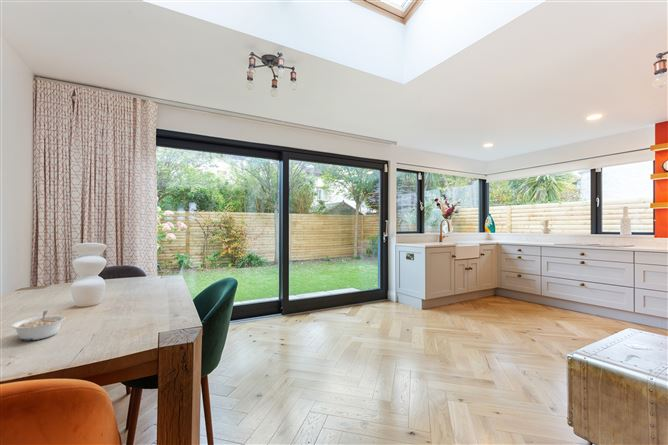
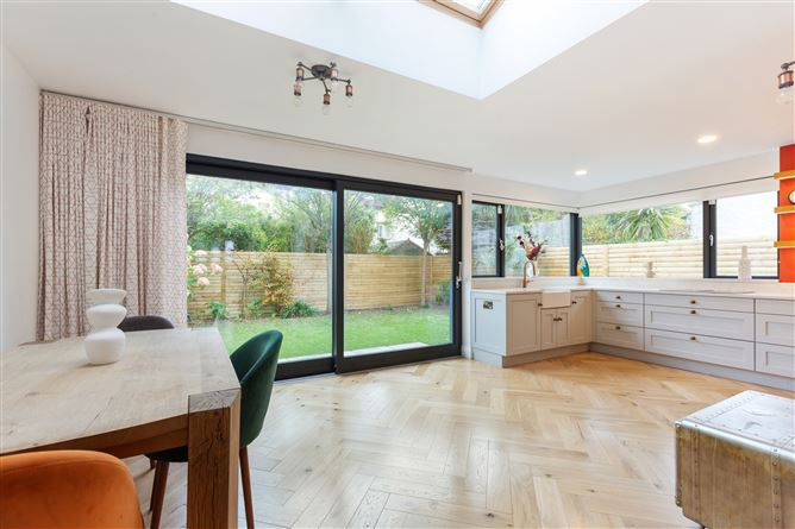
- legume (38, 326)
